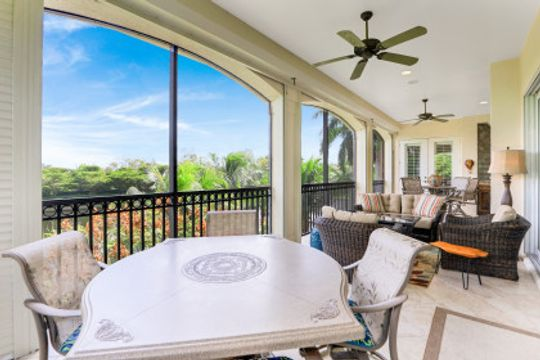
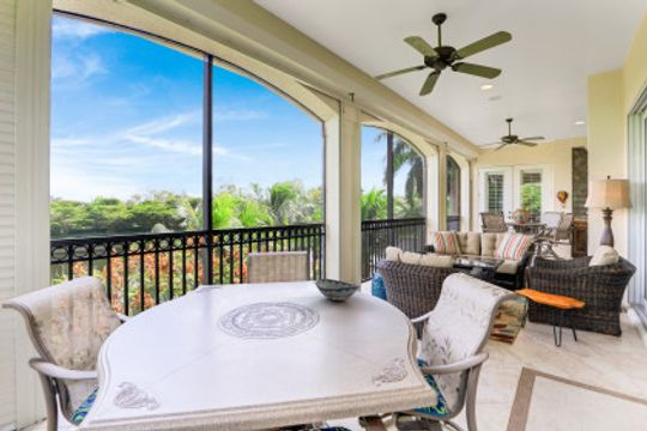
+ decorative bowl (337, 290)
